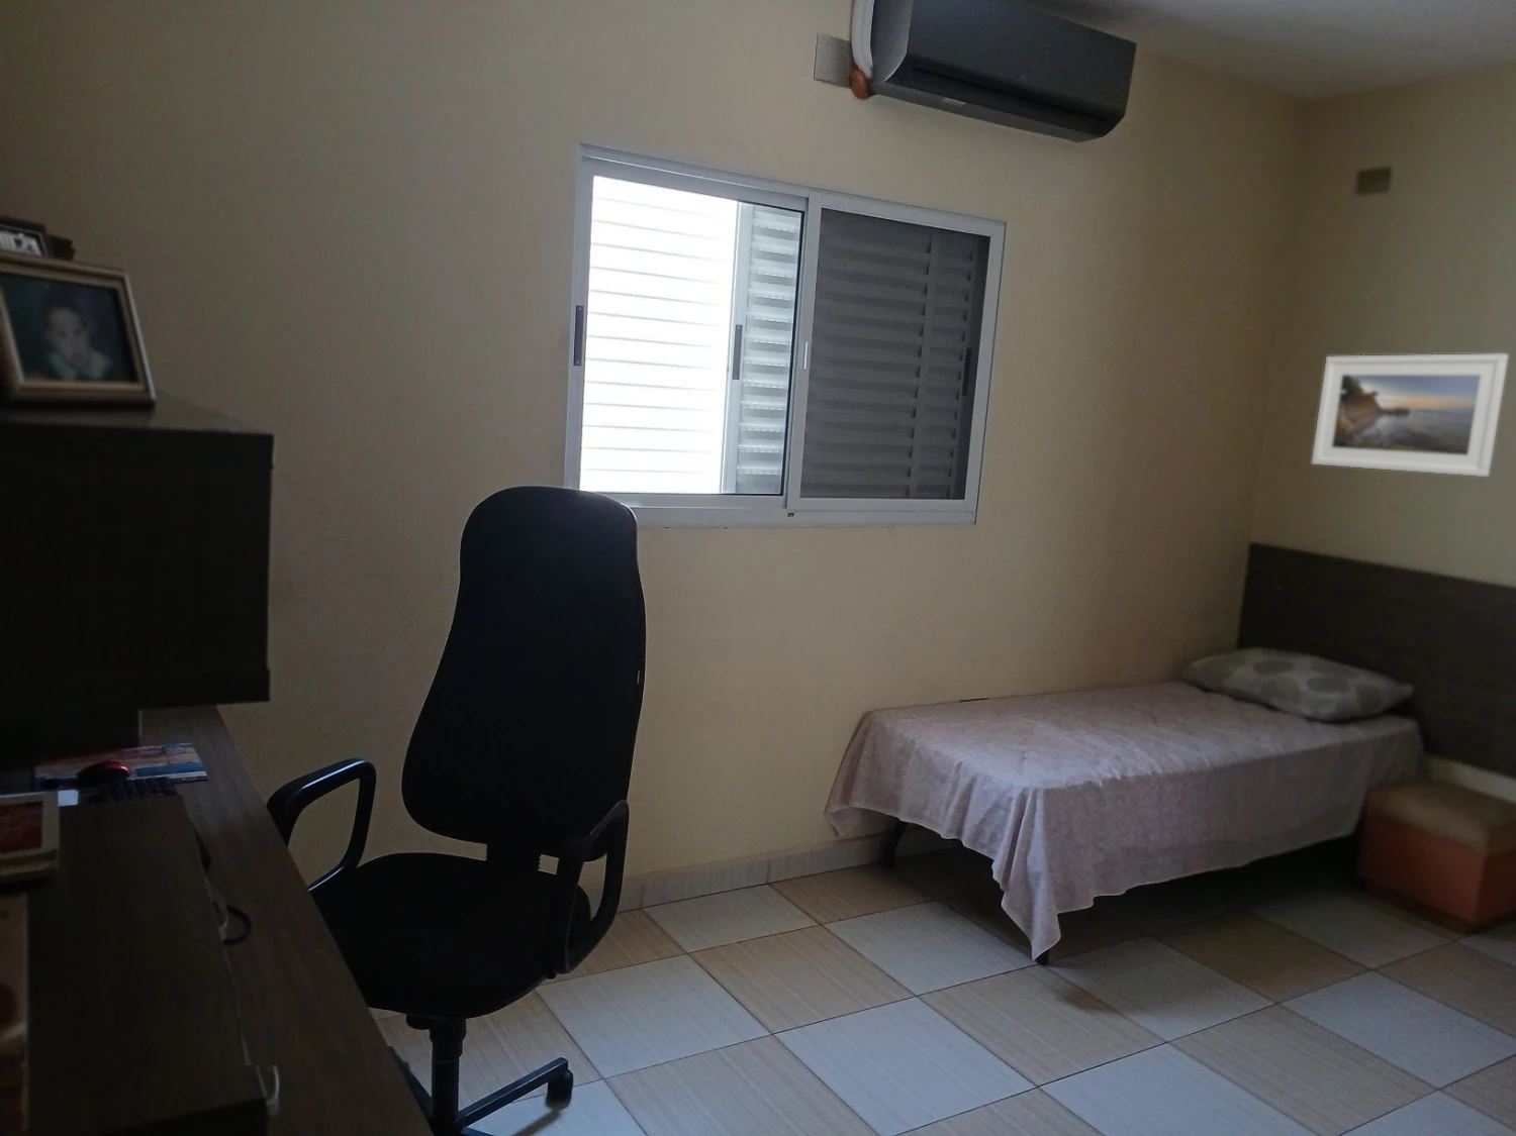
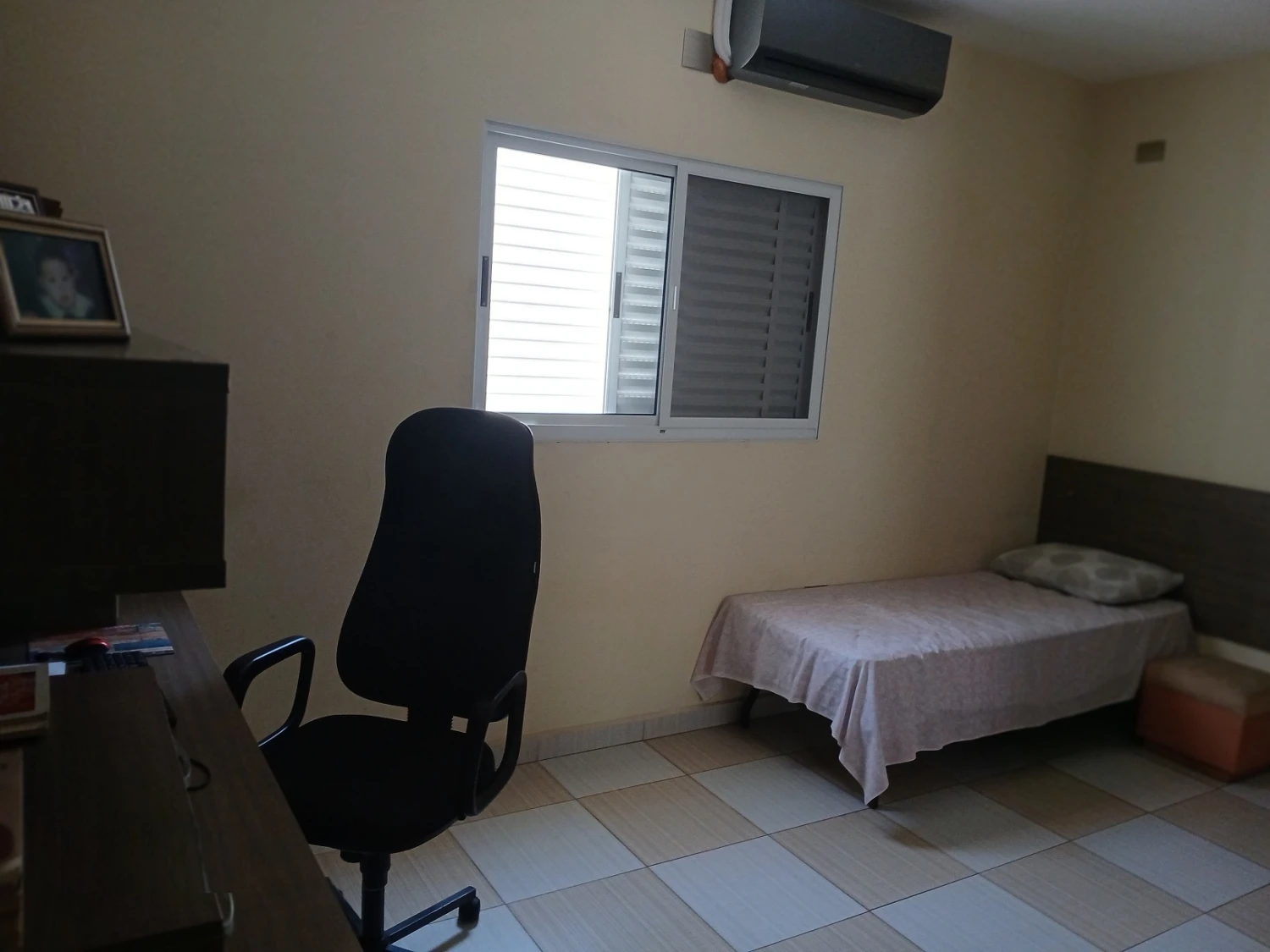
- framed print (1403, 413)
